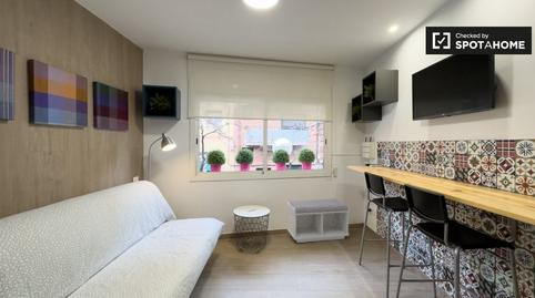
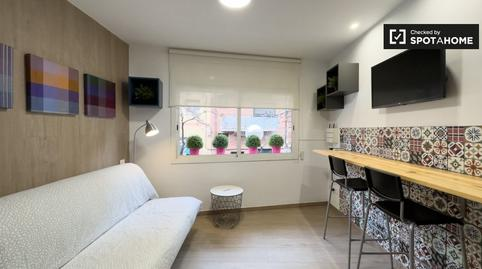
- bench (316, 218)
